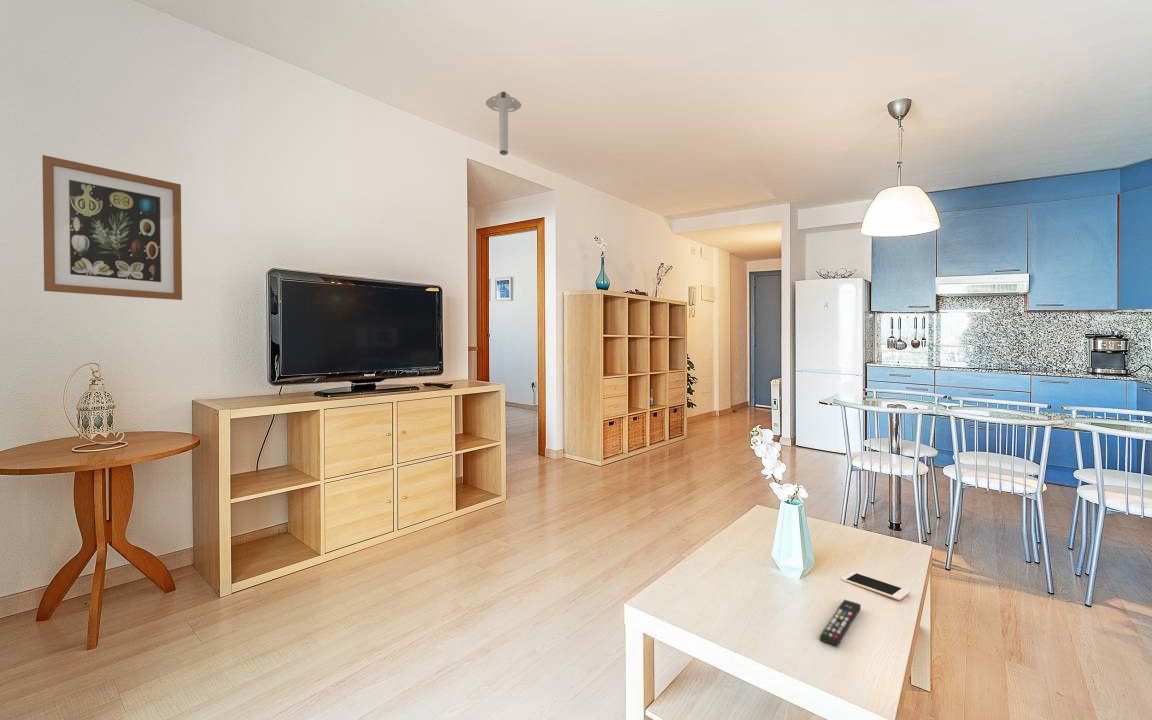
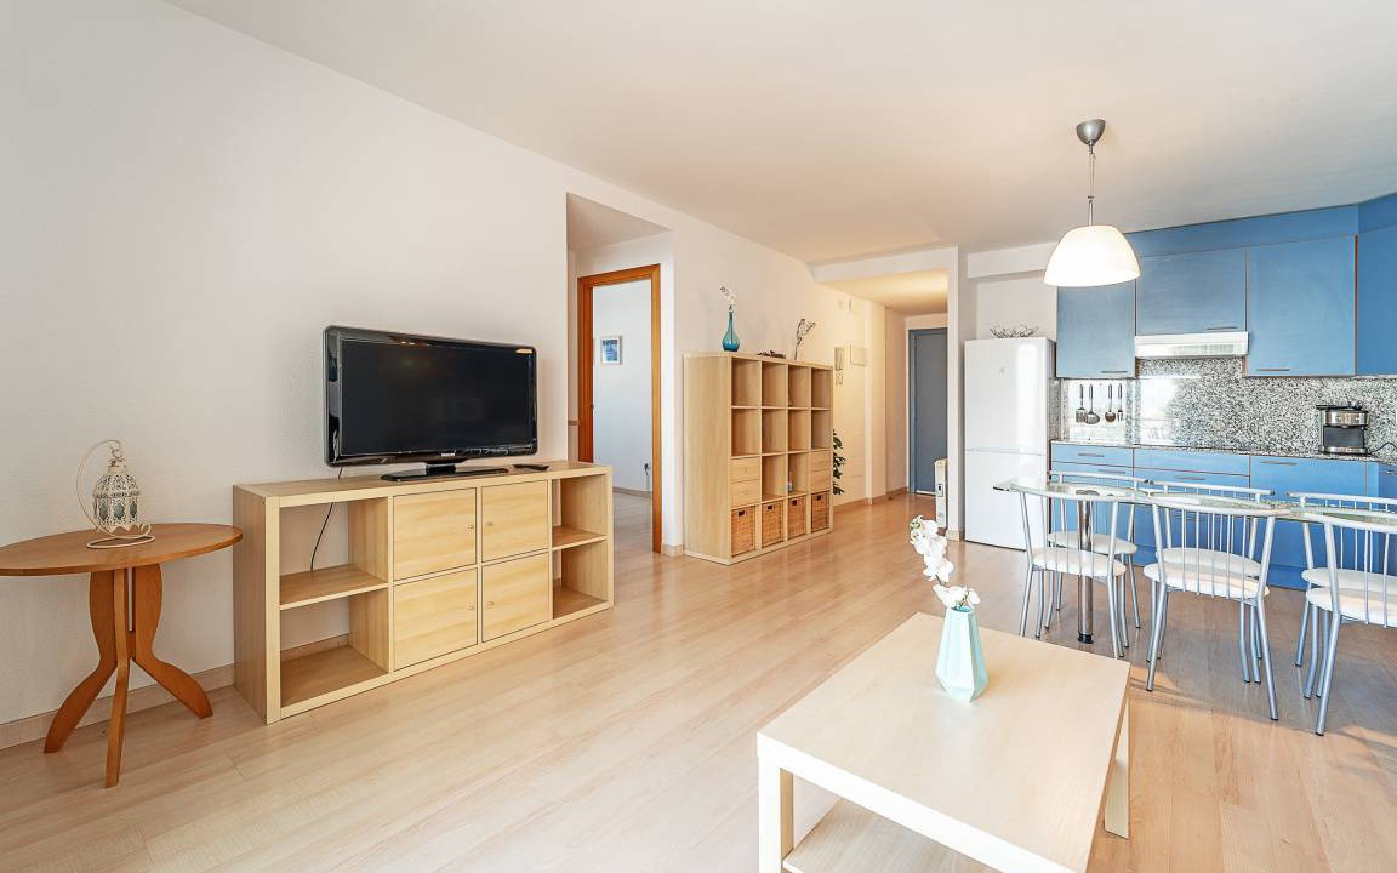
- cell phone (874, 585)
- remote control (841, 620)
- wall art (117, 233)
- ceiling light (503, 123)
